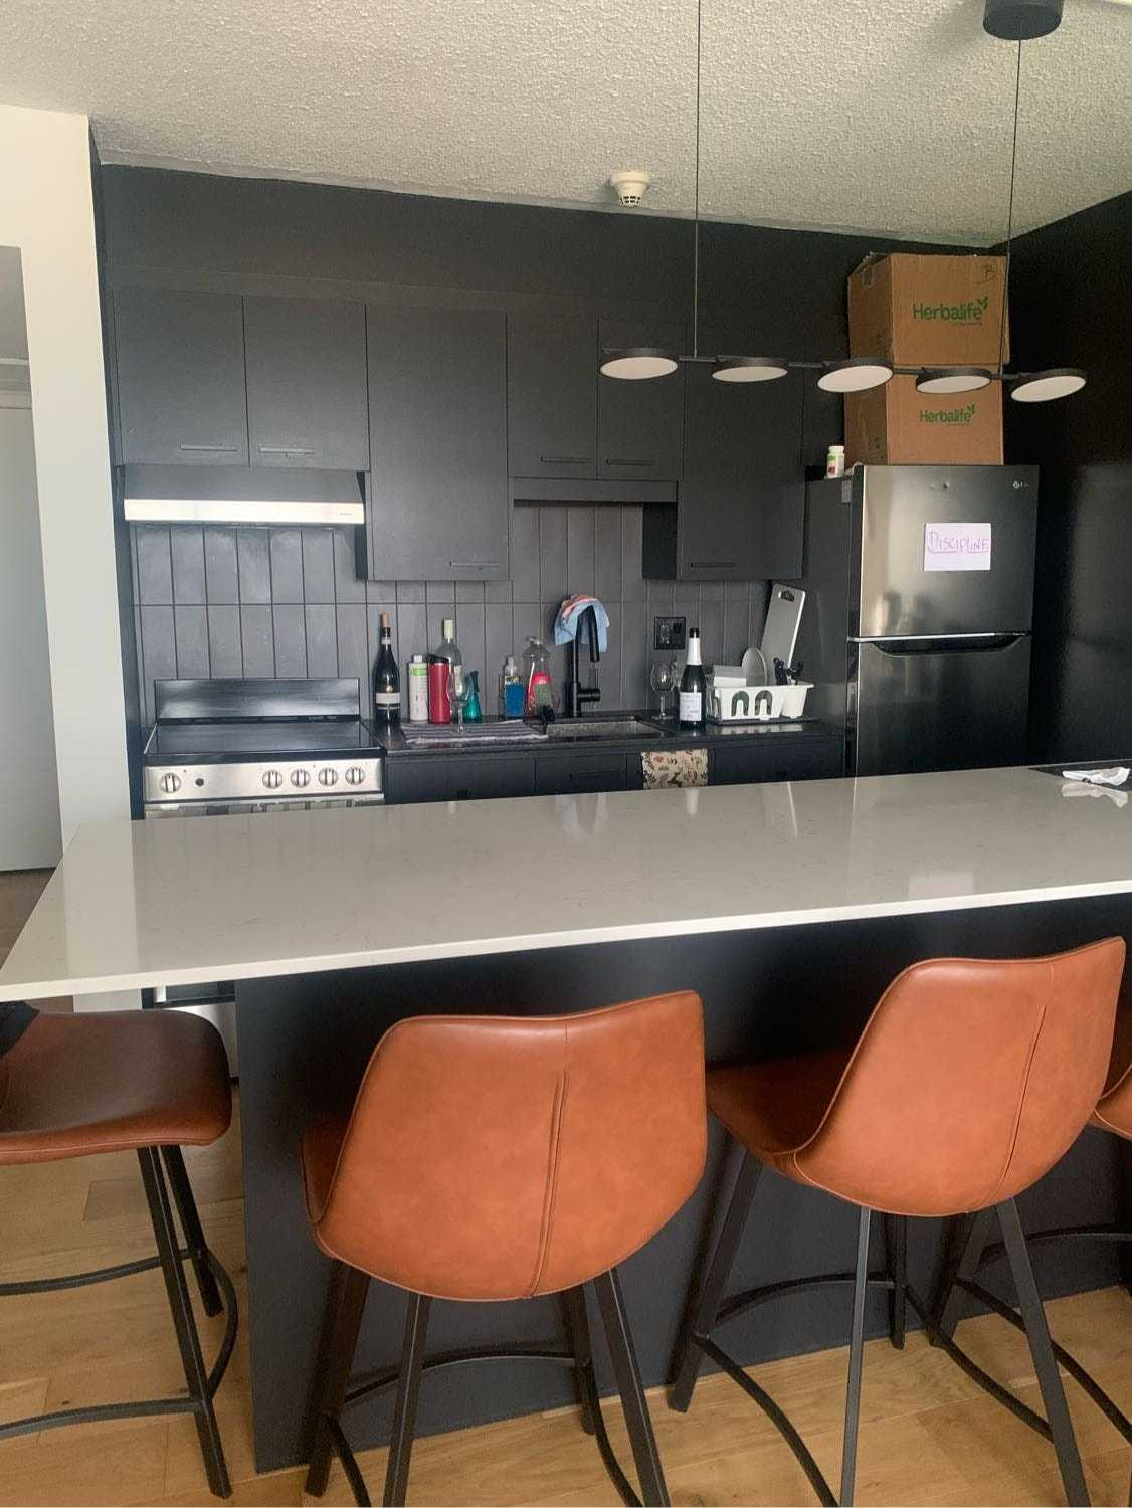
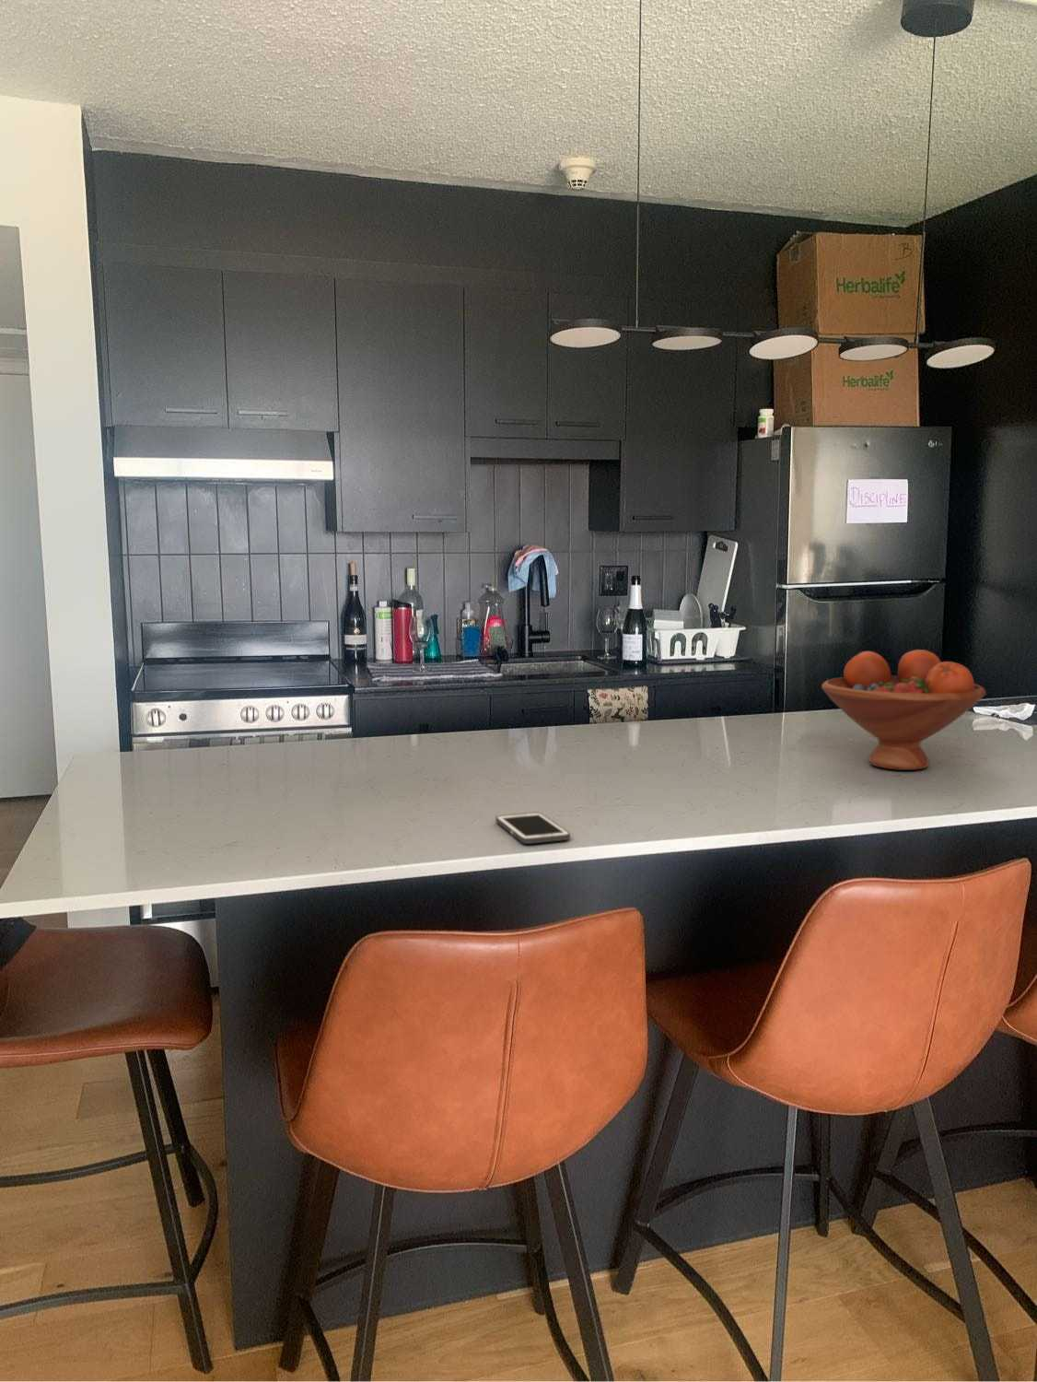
+ cell phone (532, 827)
+ fruit bowl (901, 710)
